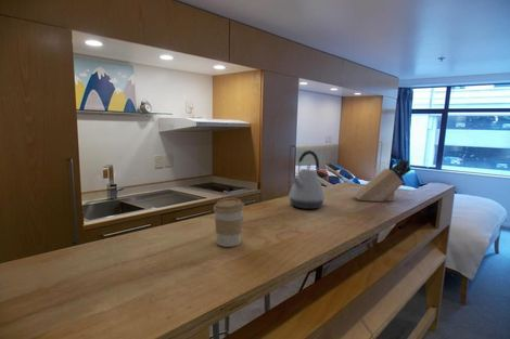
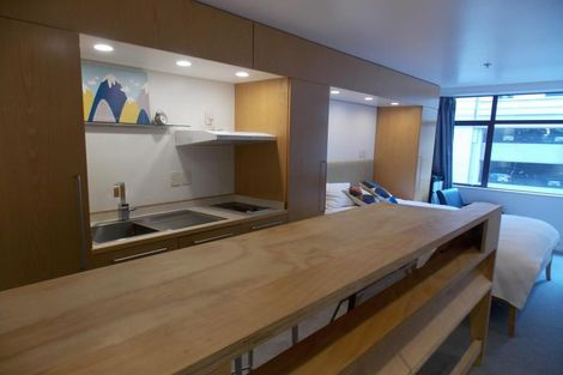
- coffee cup (228, 221)
- kettle (306, 178)
- knife block (382, 179)
